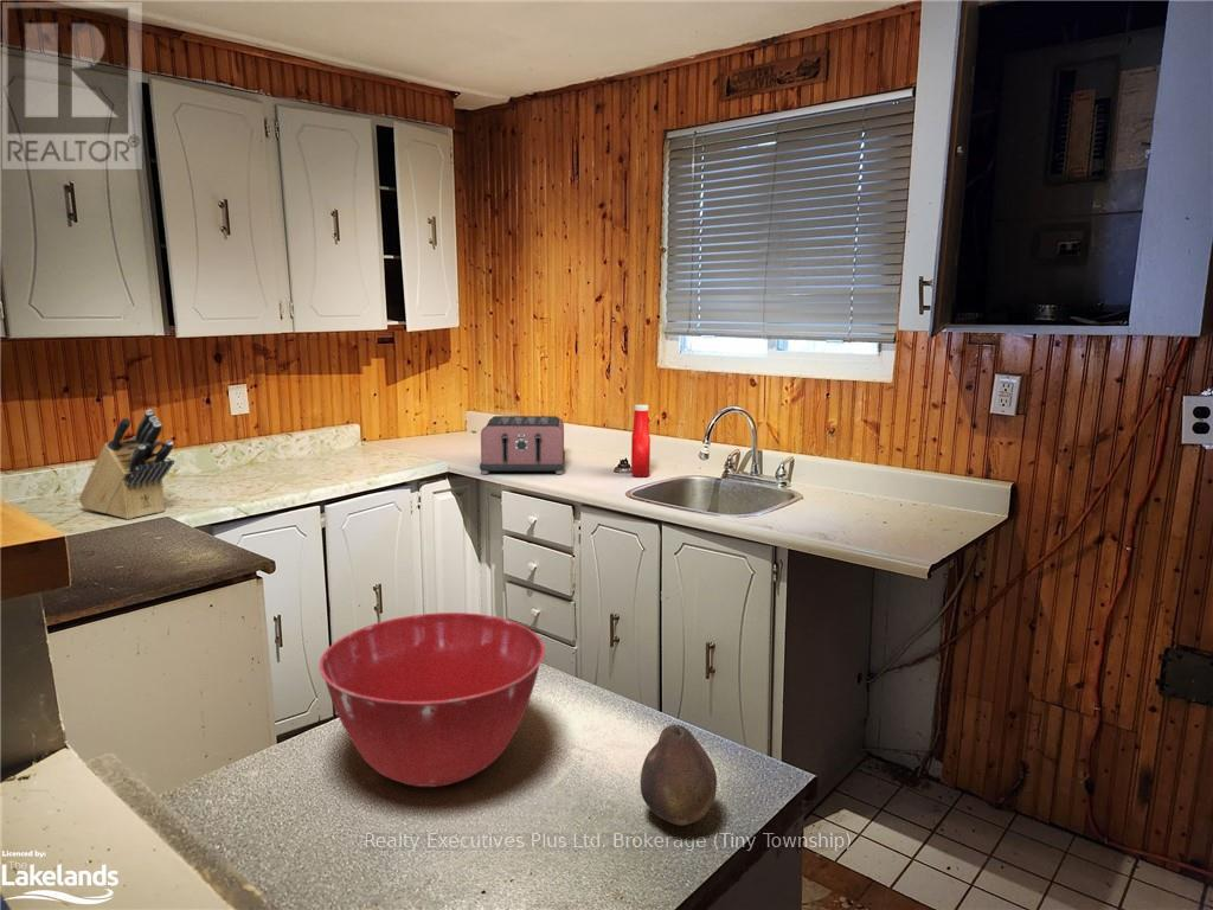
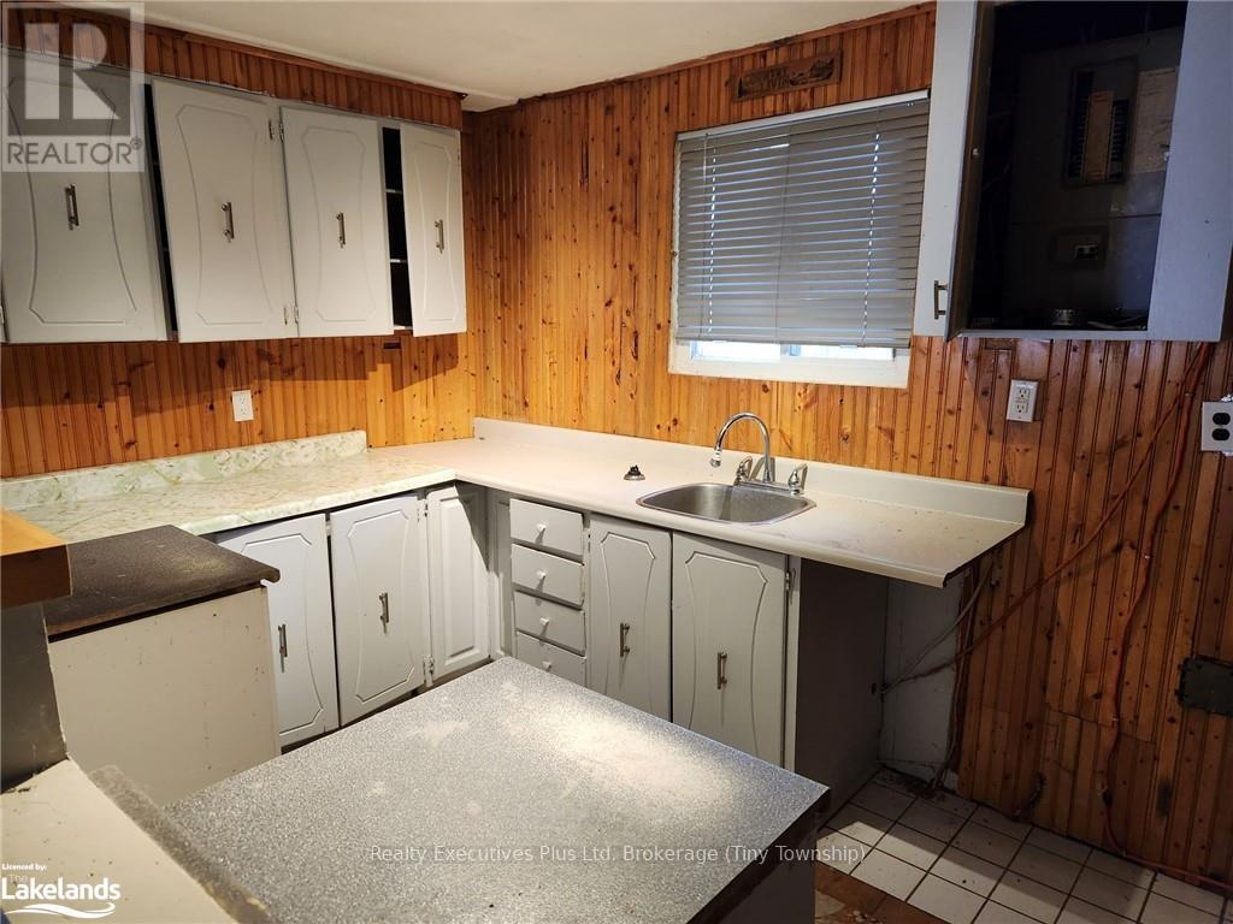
- fruit (678, 769)
- mixing bowl (437, 704)
- toaster (524, 443)
- knife block (124, 461)
- soap bottle (640, 438)
